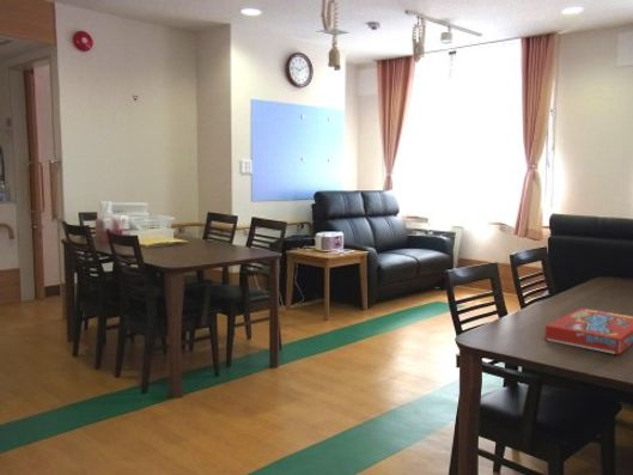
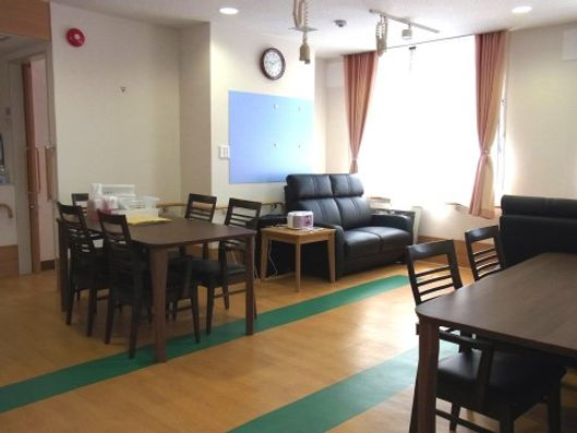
- snack box (597, 329)
